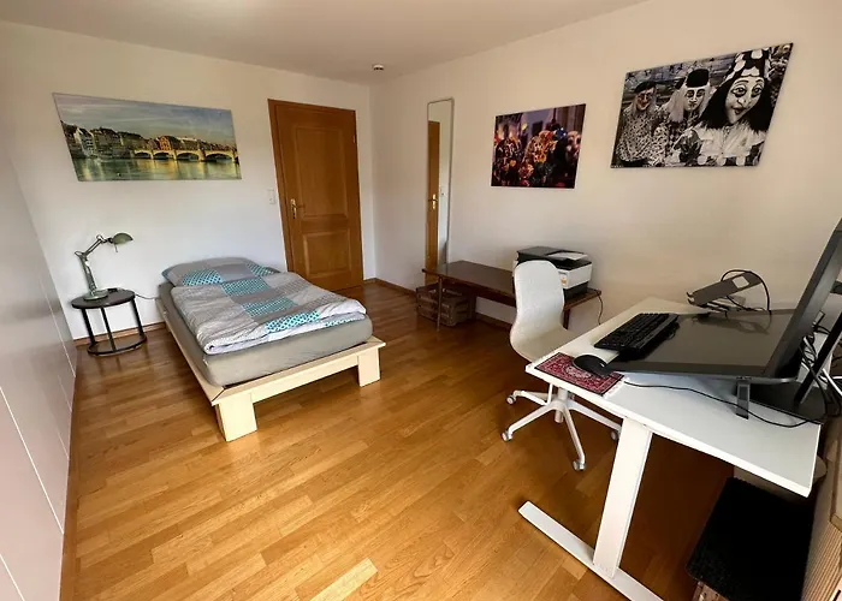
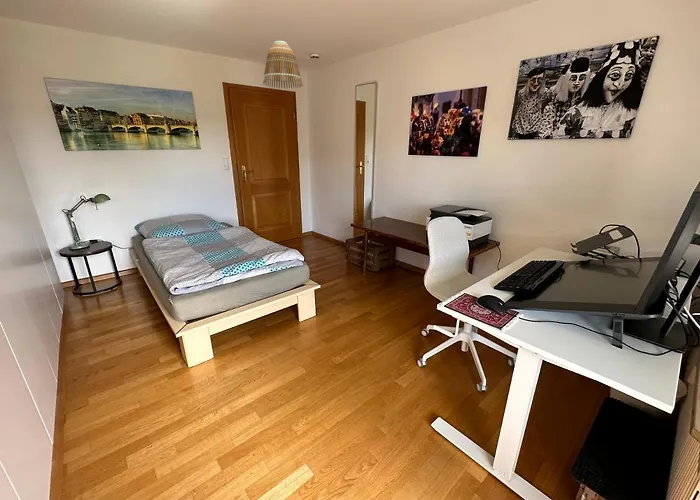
+ lamp shade (281, 64)
